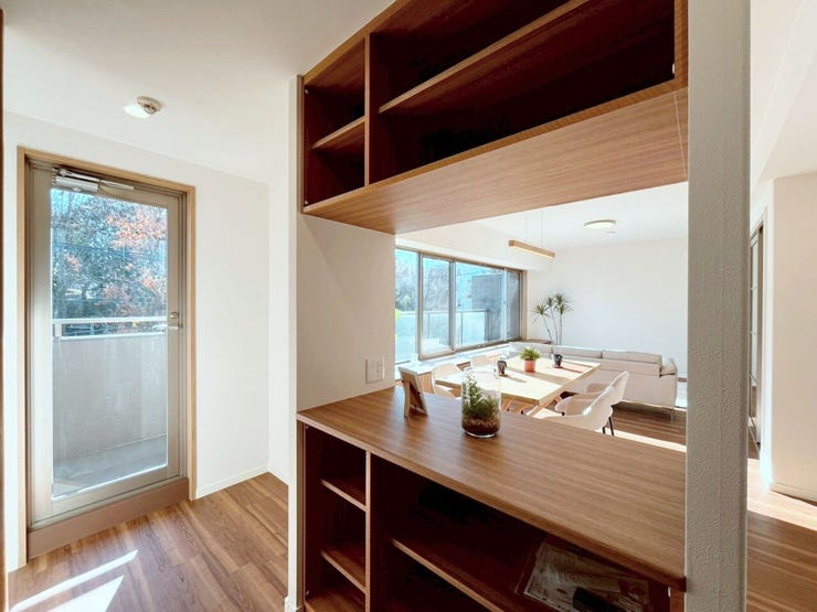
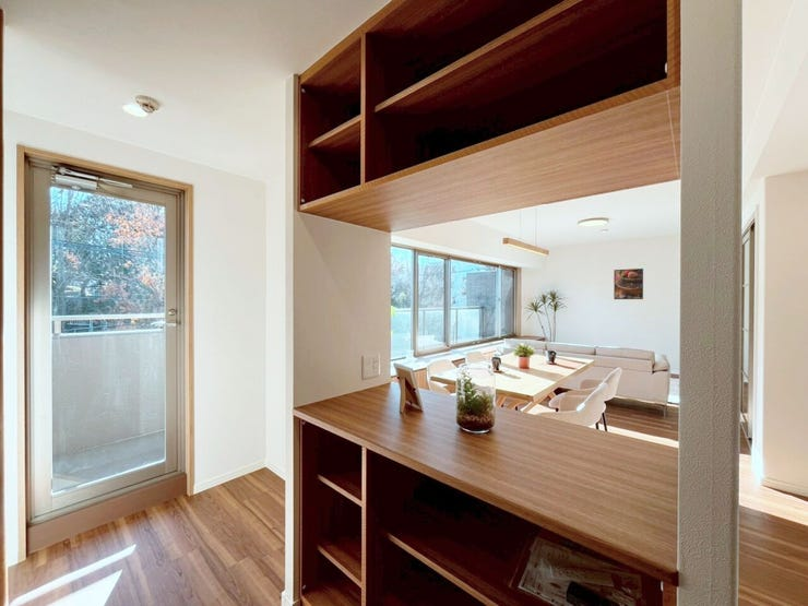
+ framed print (628, 284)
